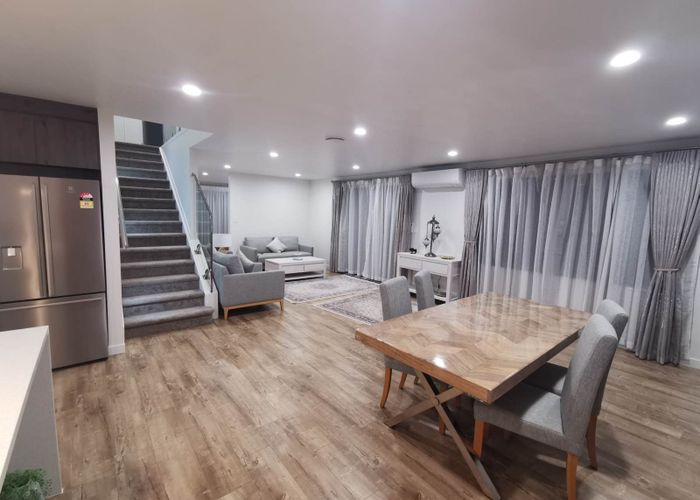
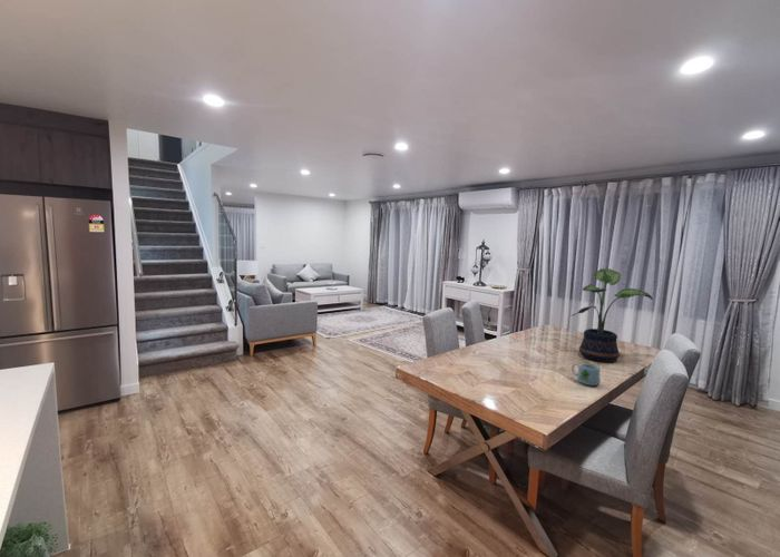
+ potted plant (606, 313)
+ mug (585, 373)
